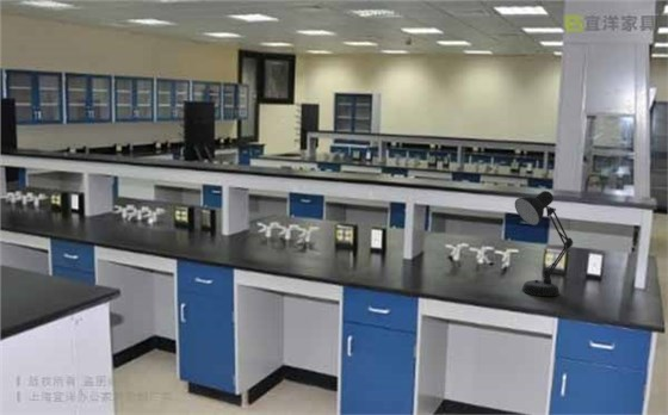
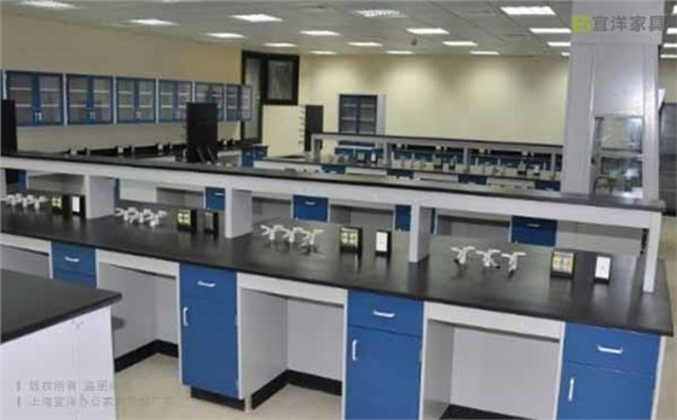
- desk lamp (536, 224)
